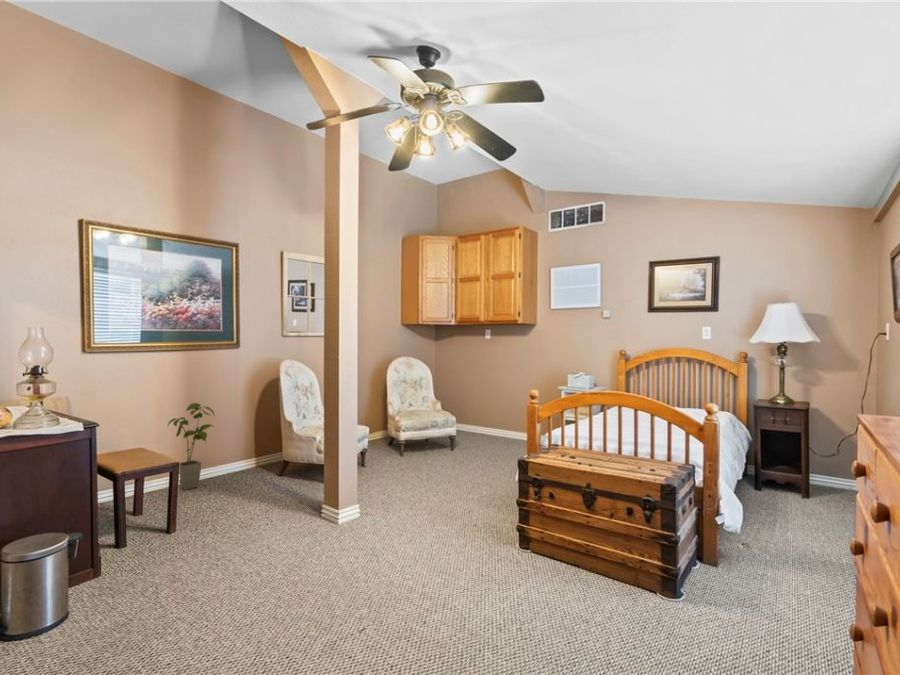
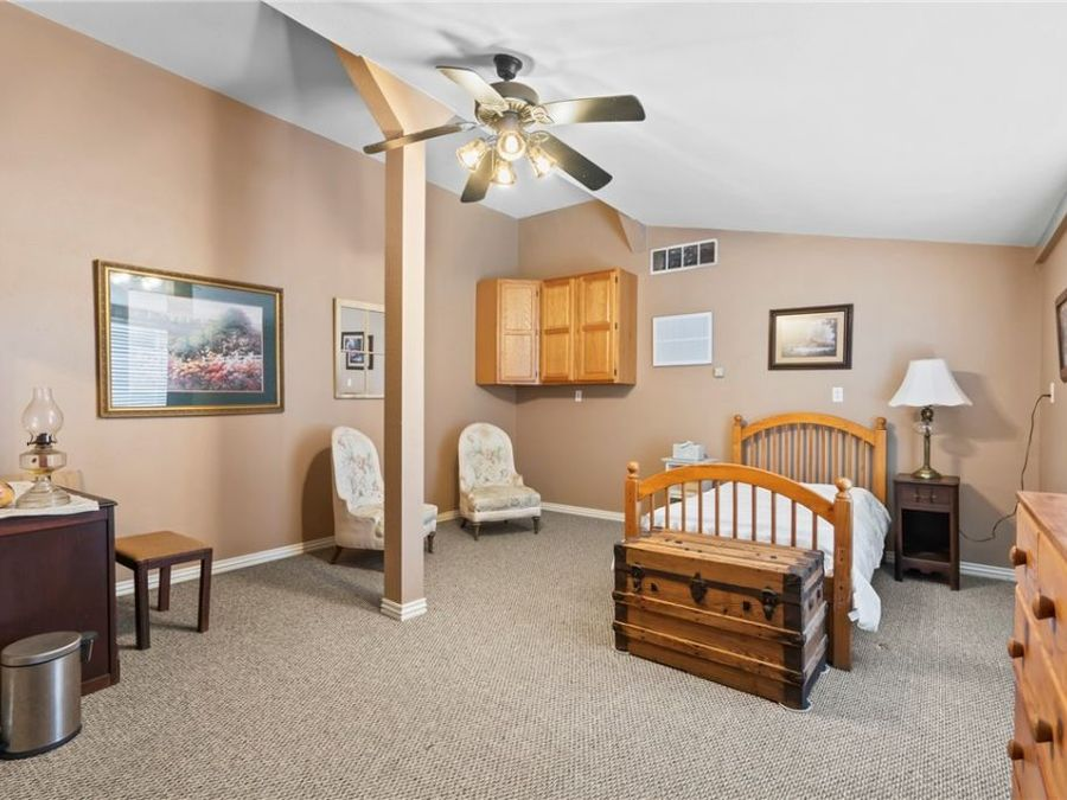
- house plant (194, 442)
